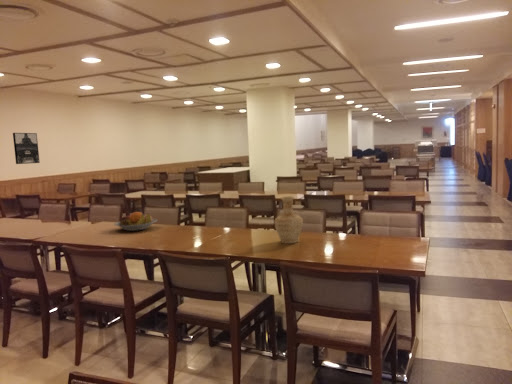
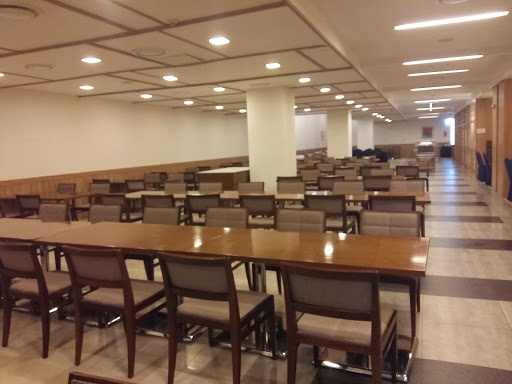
- wall art (26, 148)
- vase (288, 219)
- fruit bowl (135, 220)
